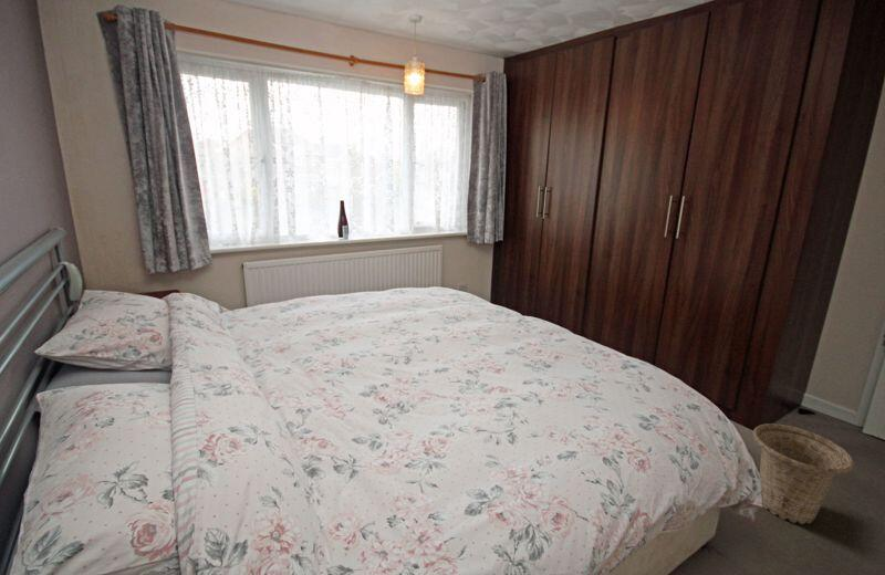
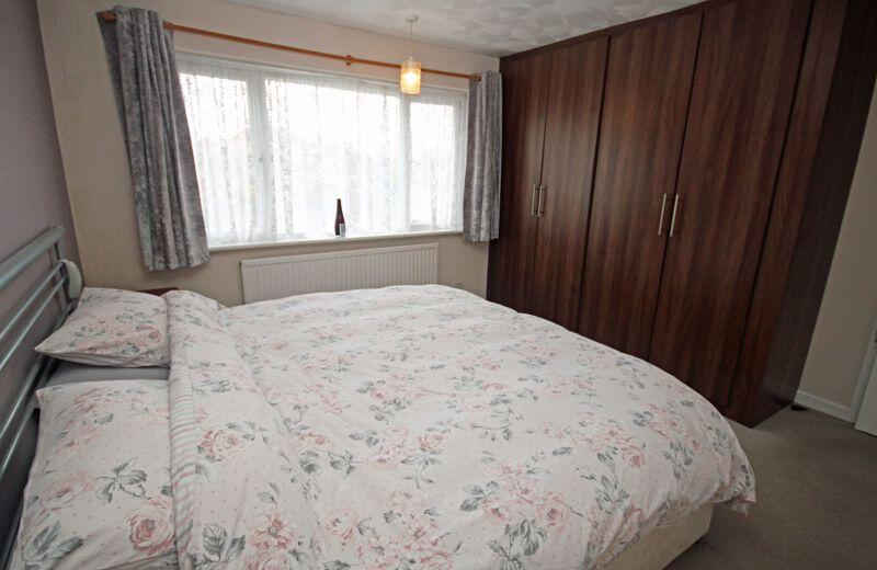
- basket (792, 475)
